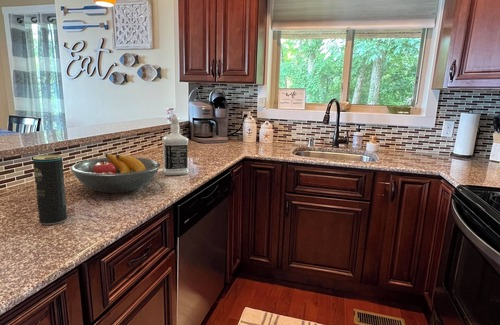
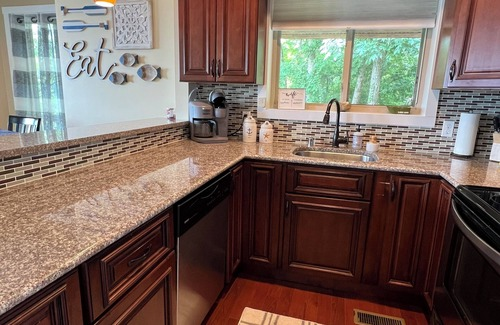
- fruit bowl (117, 173)
- beverage can (50, 189)
- bottle (175, 145)
